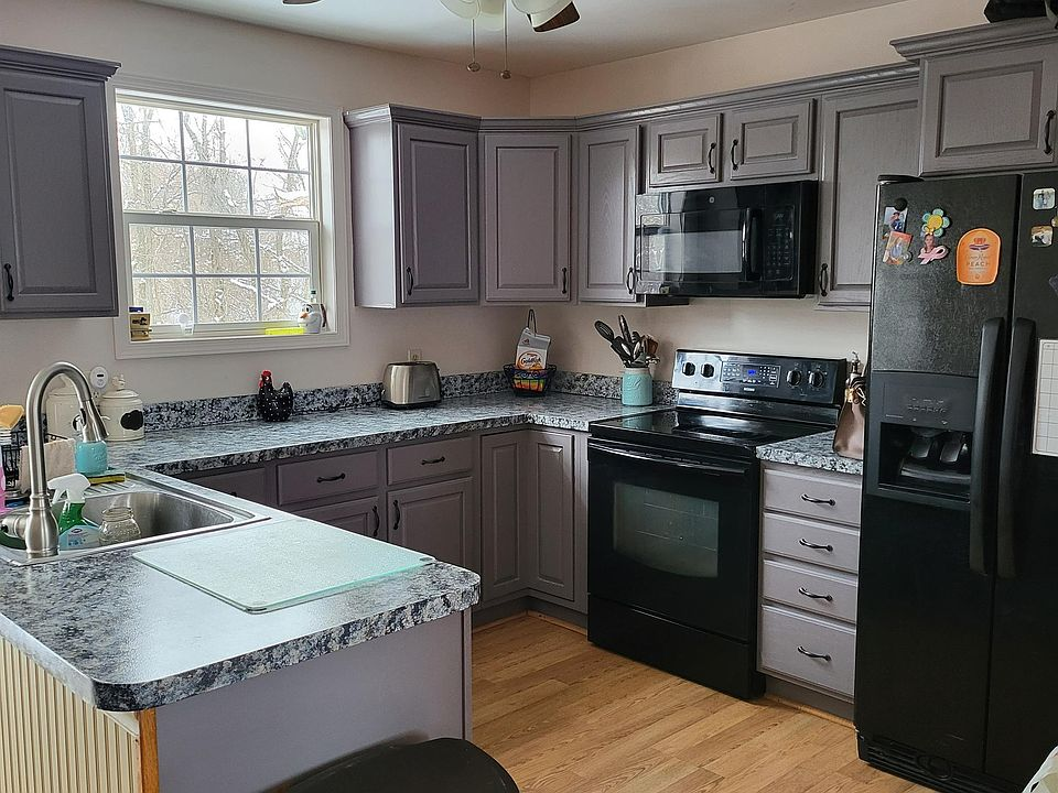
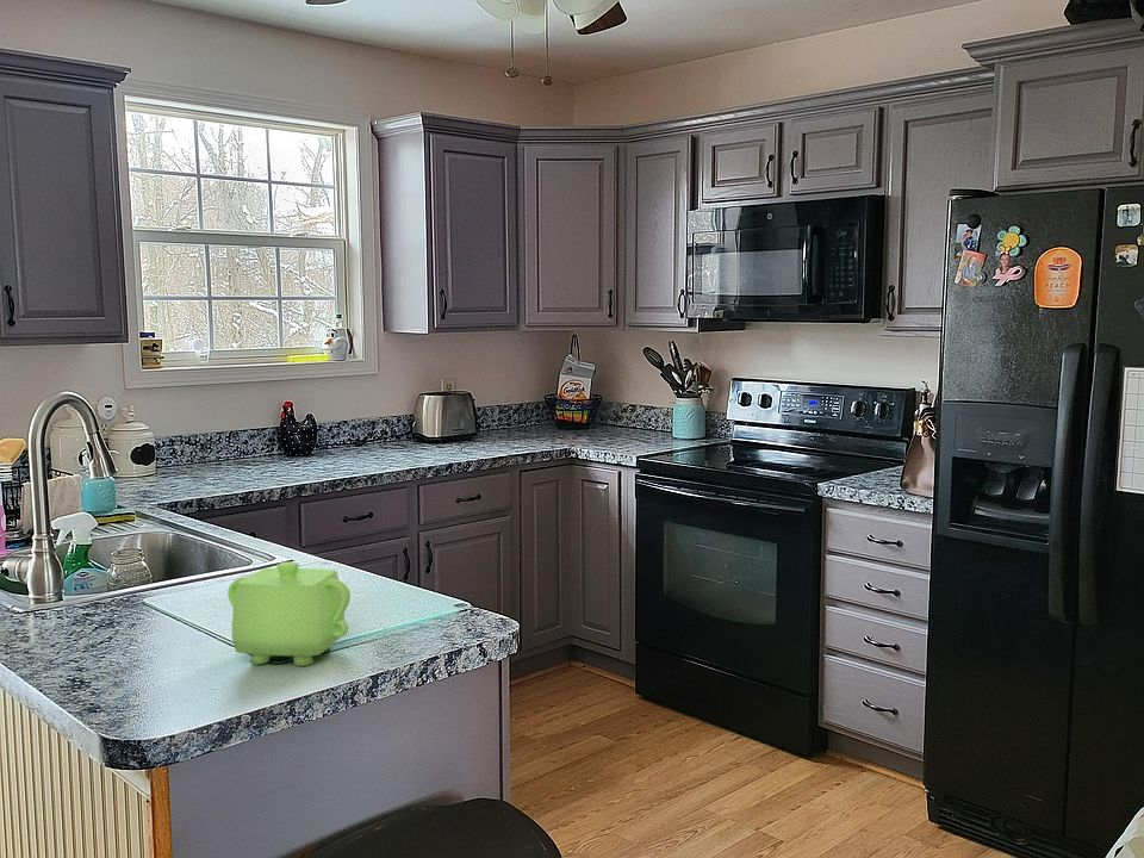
+ teapot (296, 604)
